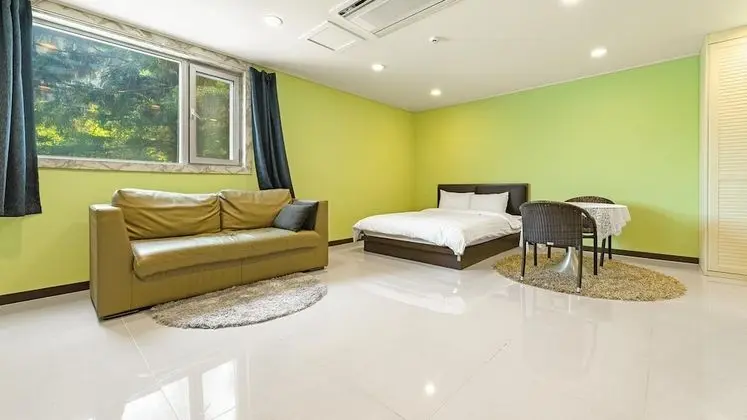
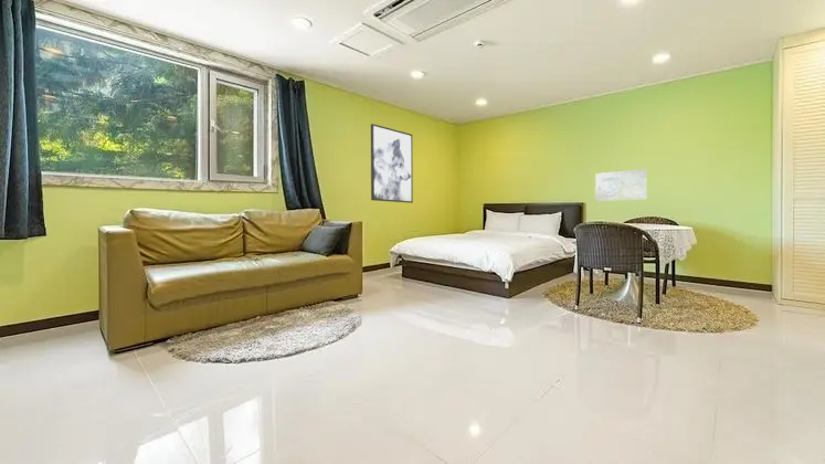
+ stone relief (620, 186)
+ wall art (392, 166)
